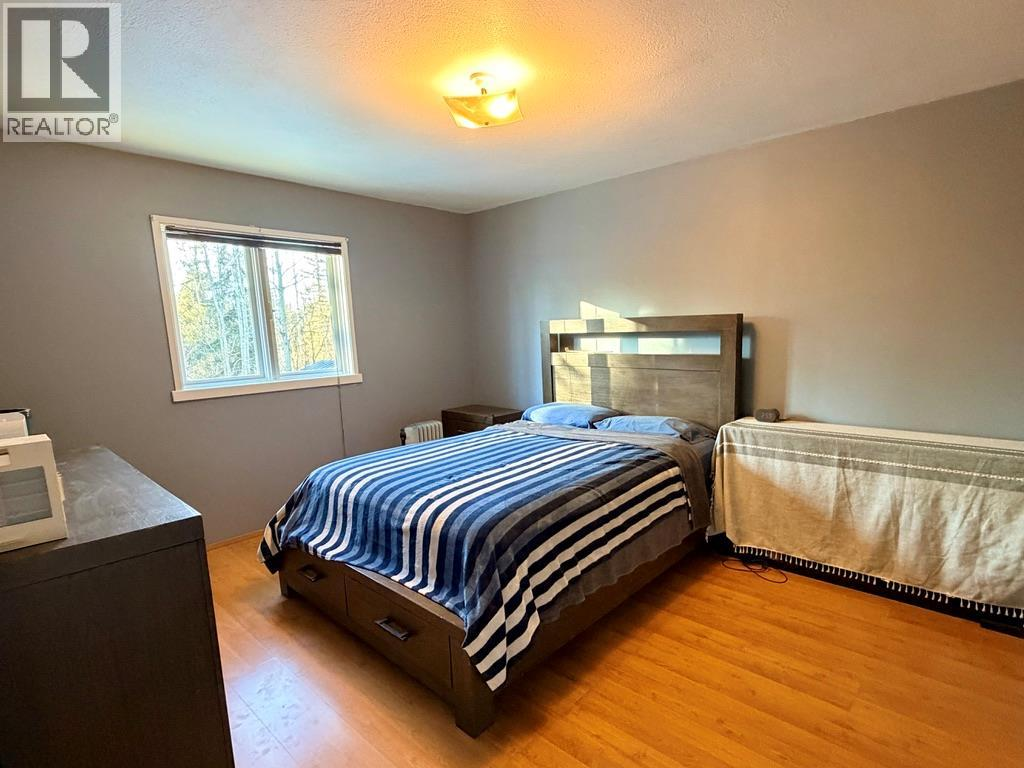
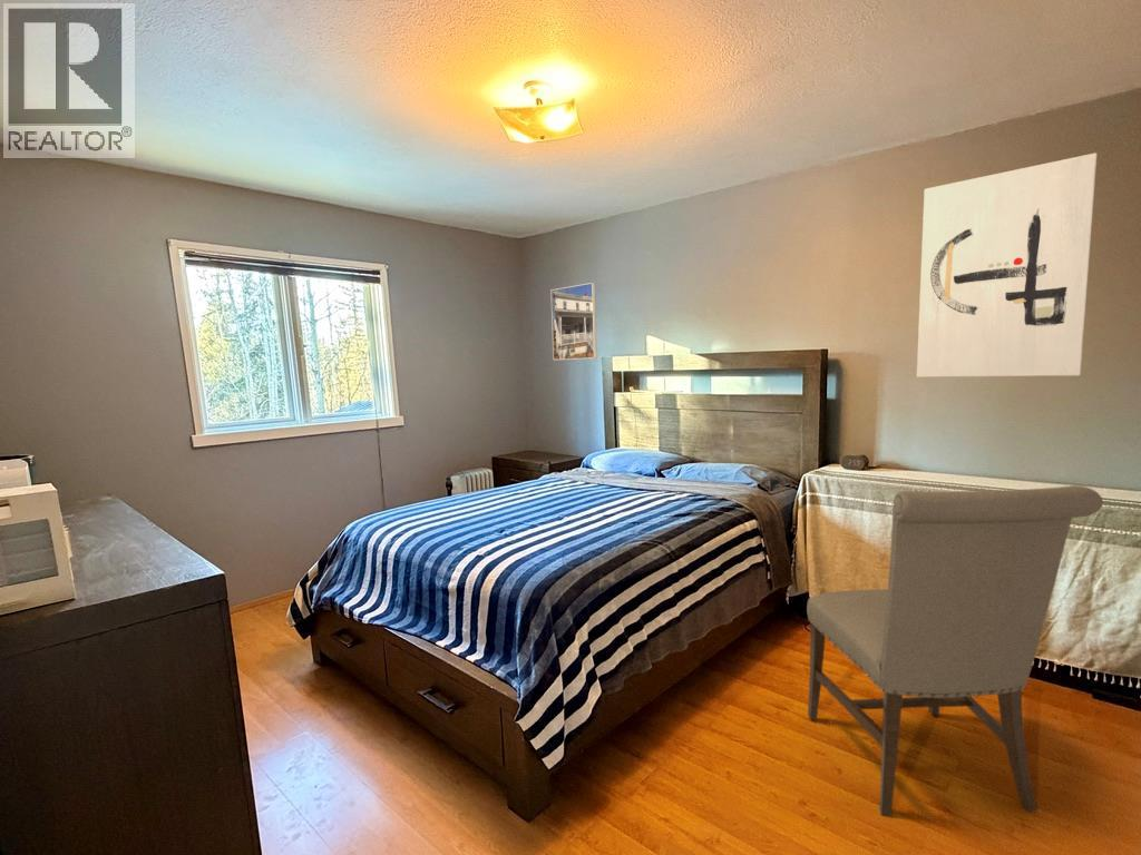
+ chair (926, 623)
+ wall art (997, 276)
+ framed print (573, 323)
